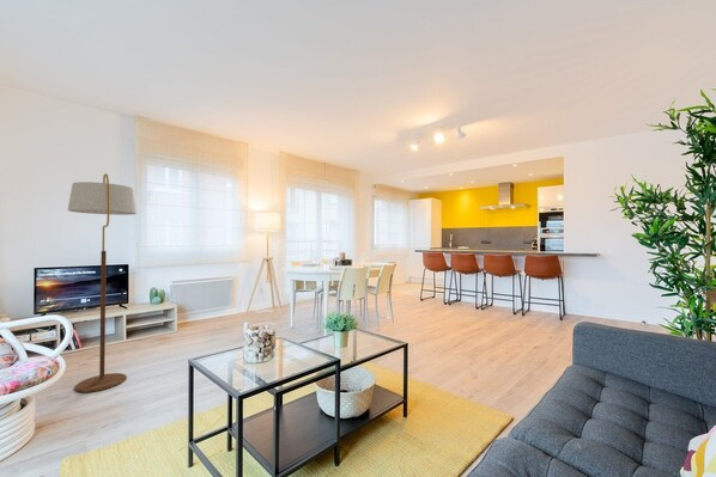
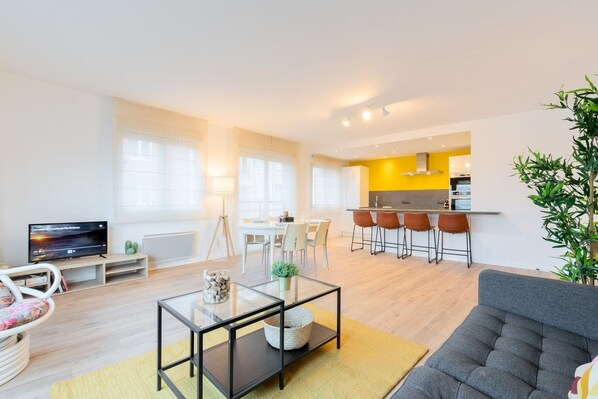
- floor lamp (103, 279)
